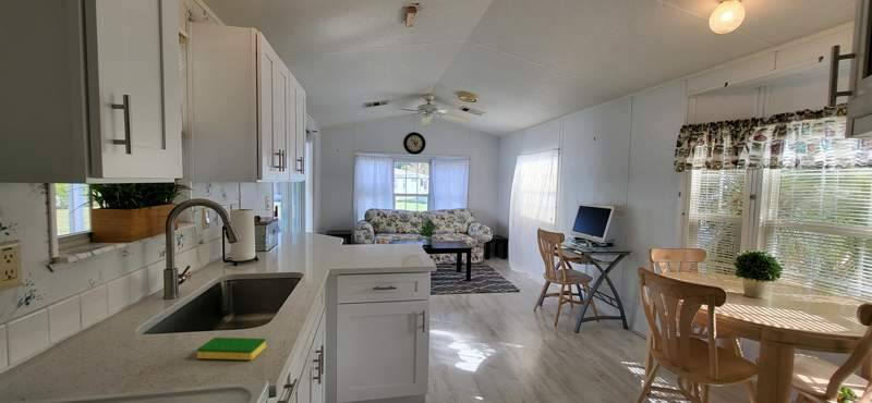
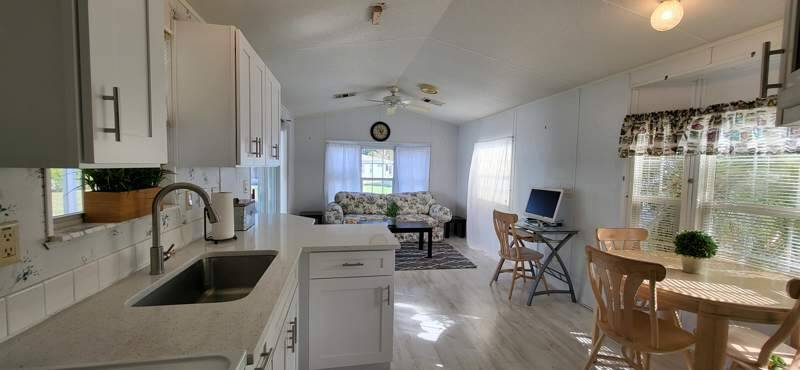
- dish sponge (232, 347)
